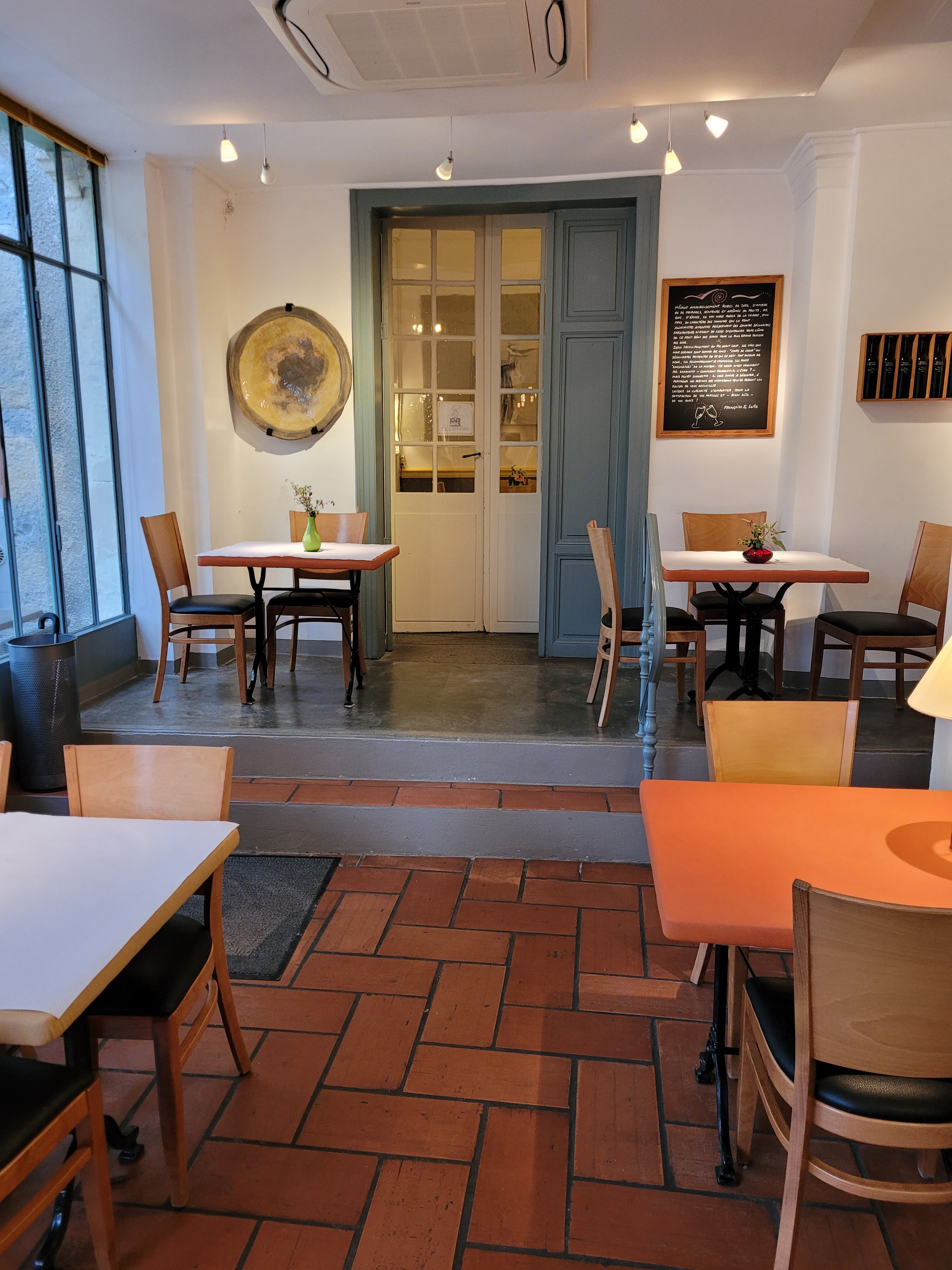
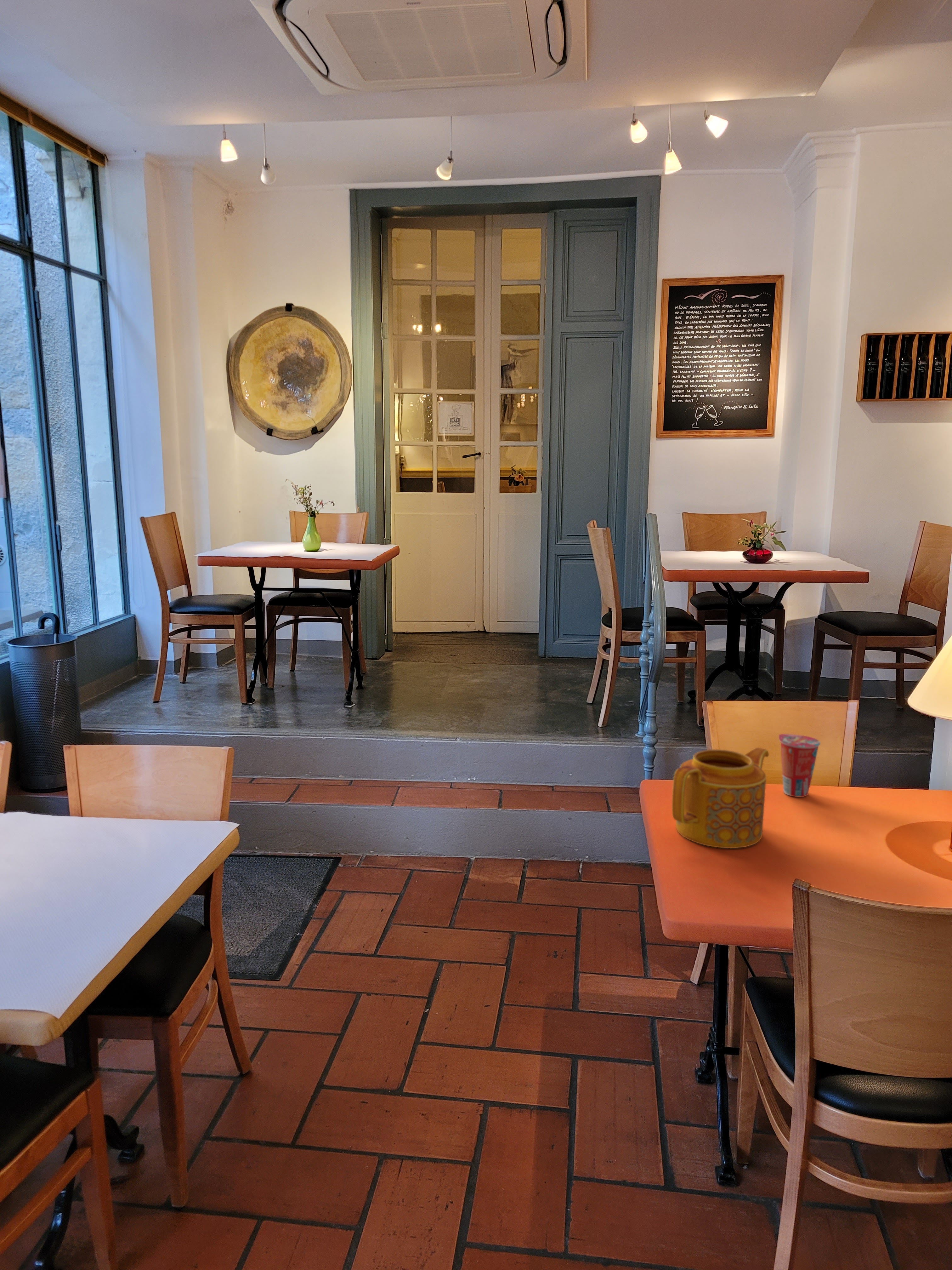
+ teapot (722, 794)
+ cup (796, 766)
